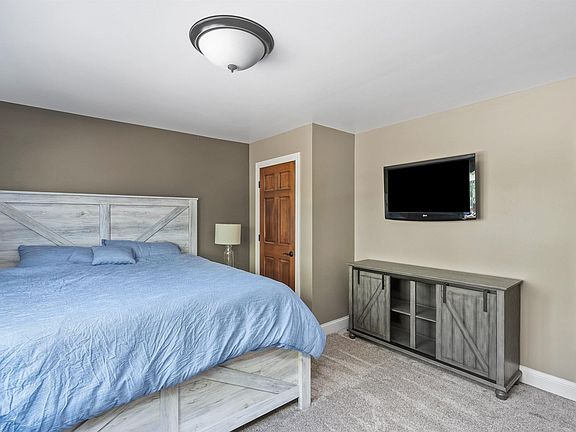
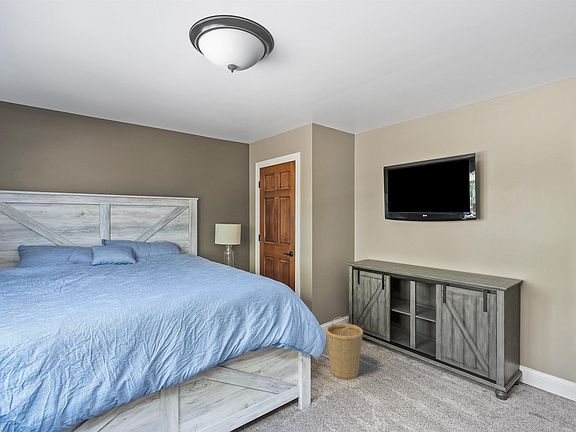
+ basket (344, 346)
